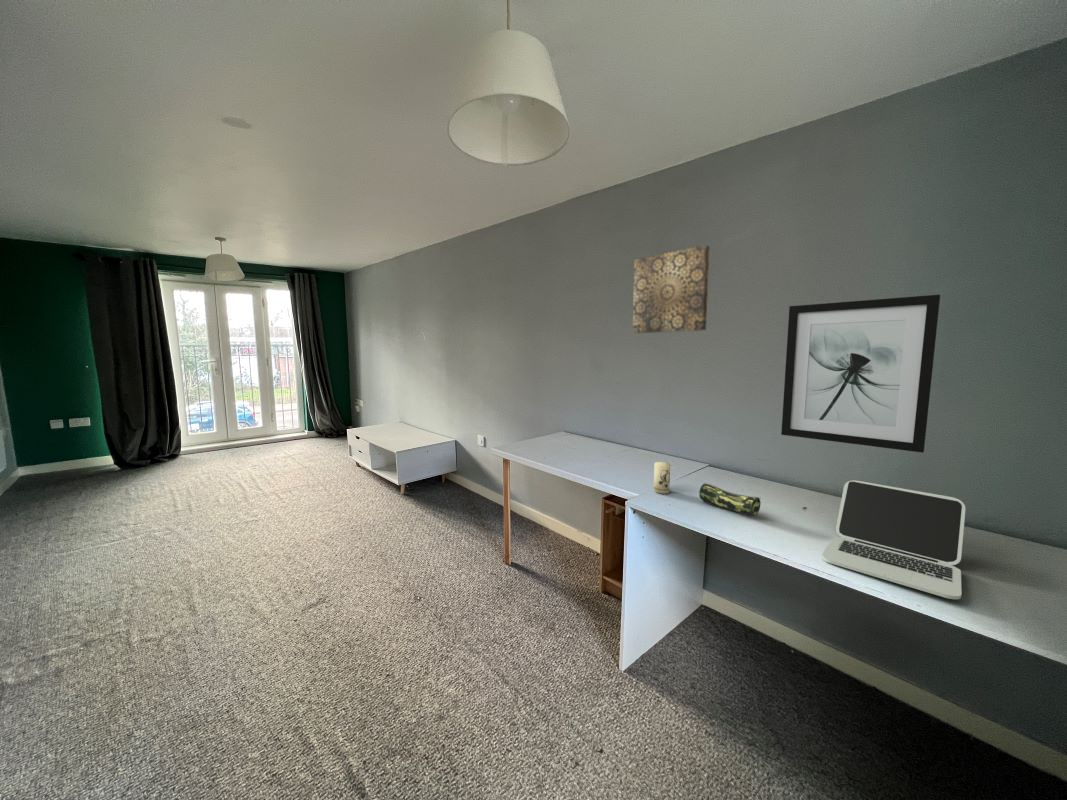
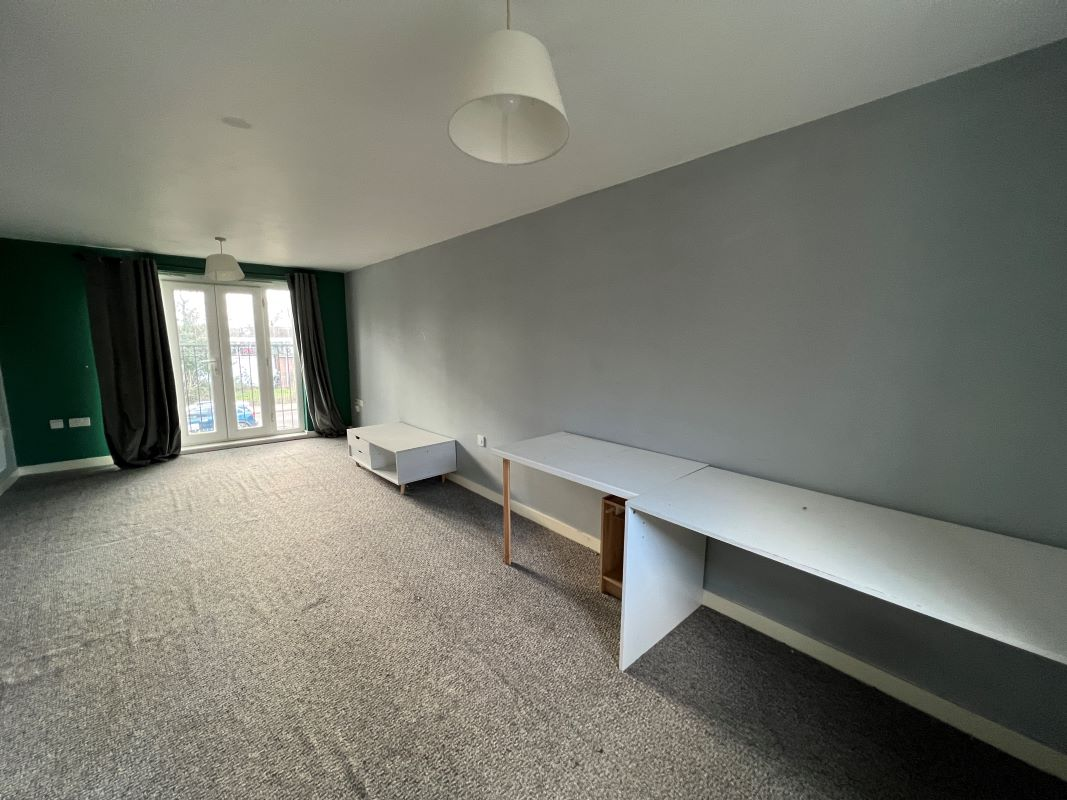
- pencil case (729, 499)
- wall art (851, 373)
- wall art (668, 292)
- candle (661, 477)
- laptop (893, 529)
